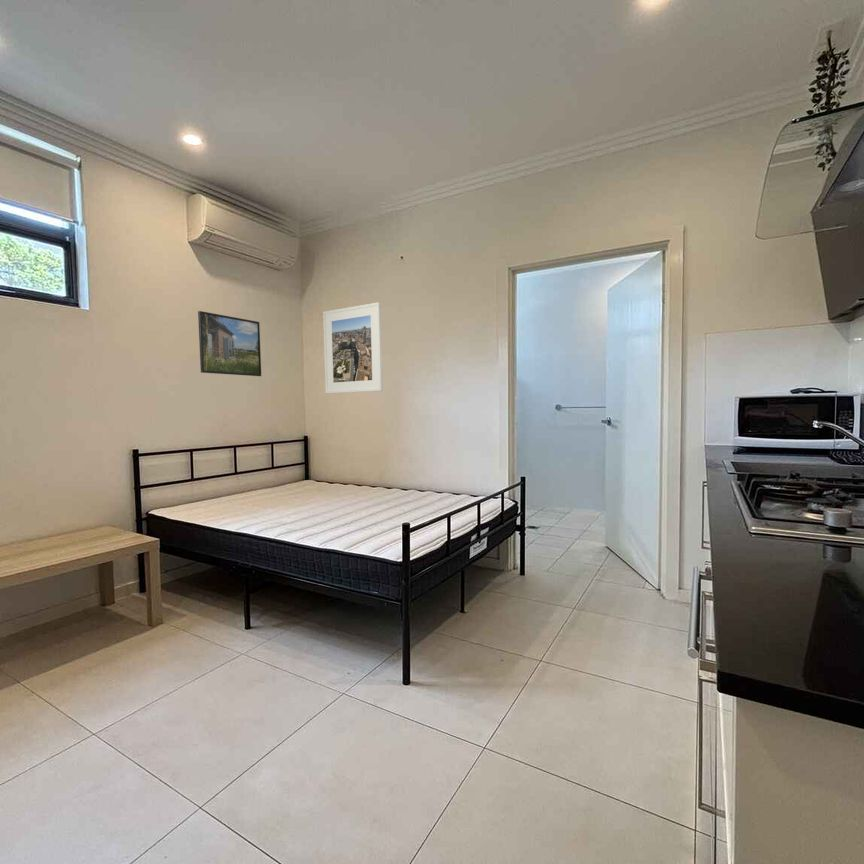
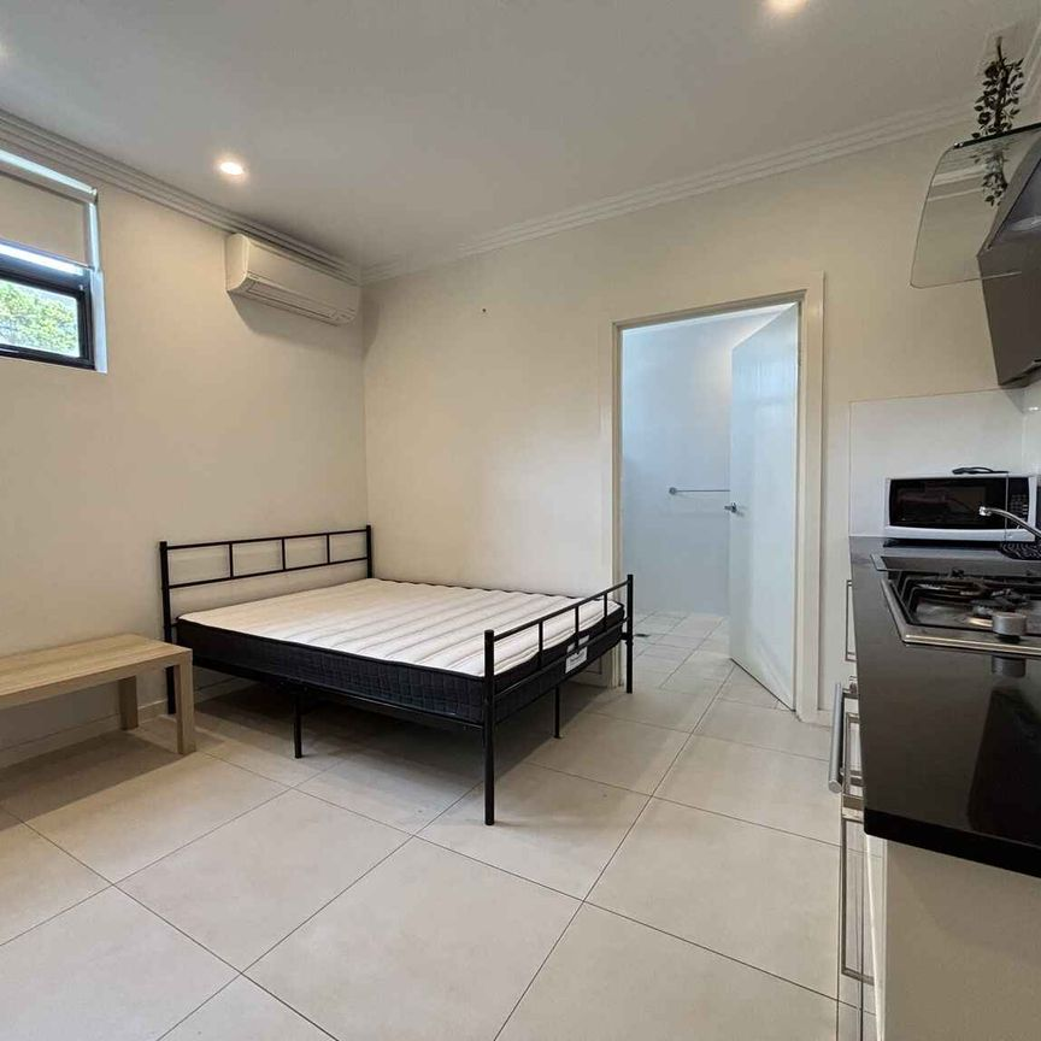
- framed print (231, 345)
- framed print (351, 350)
